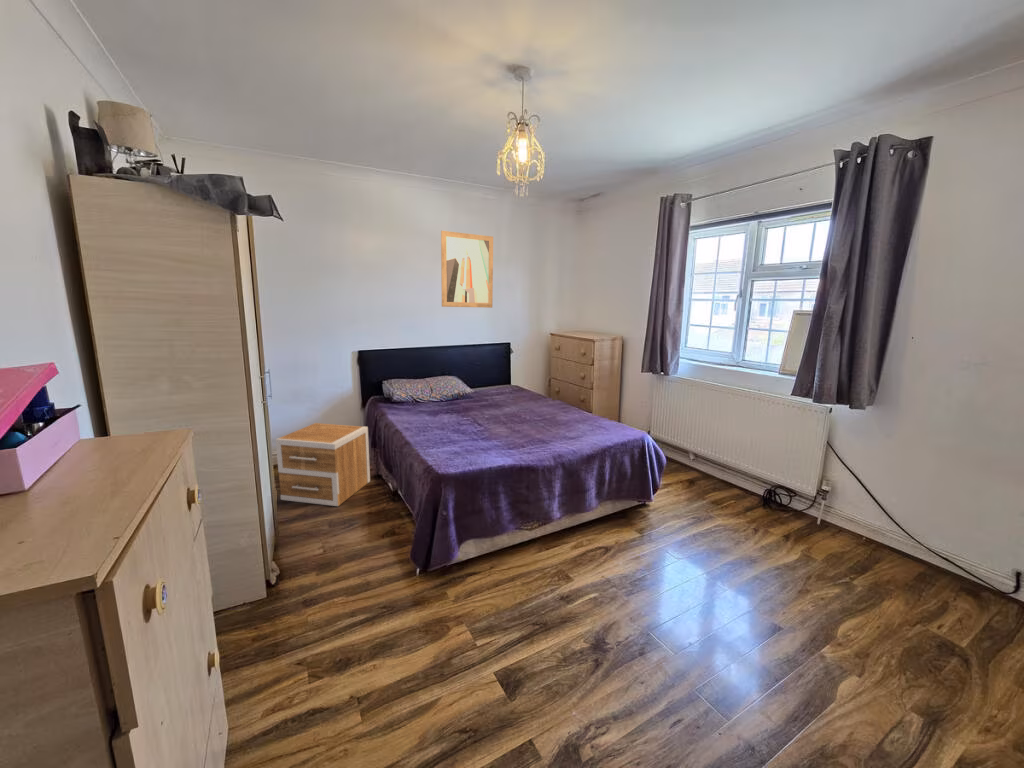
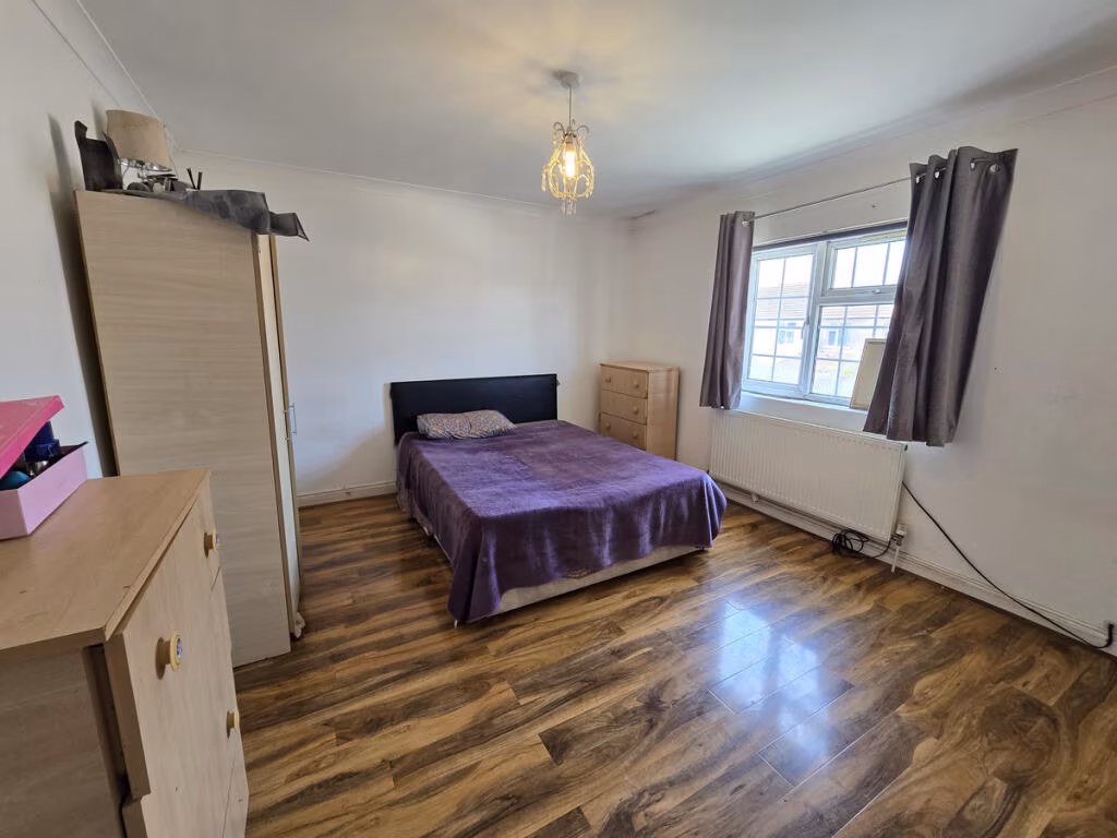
- nightstand (326, 461)
- wall art (467, 271)
